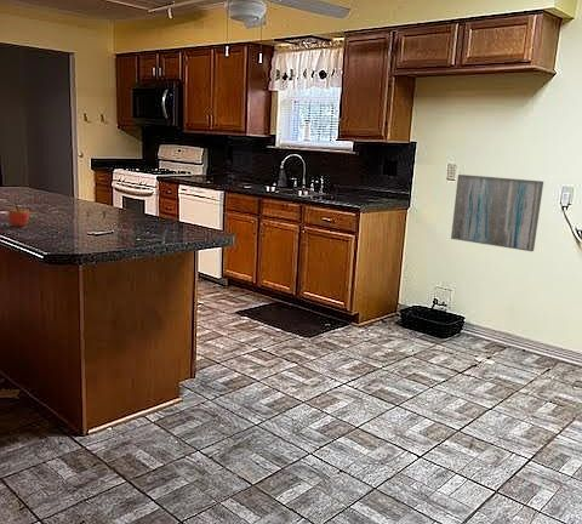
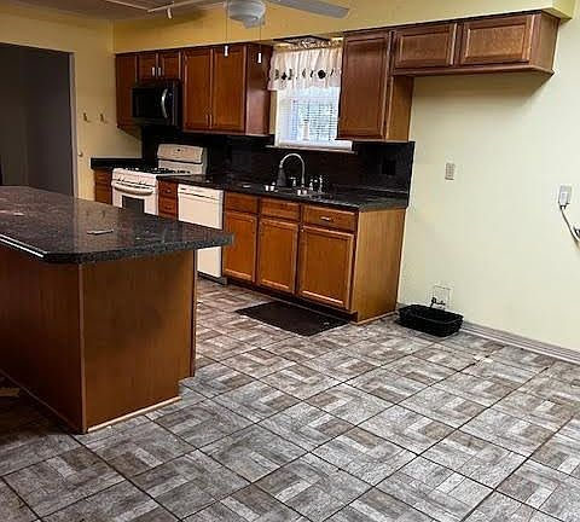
- apple (18, 213)
- wall art (495, 211)
